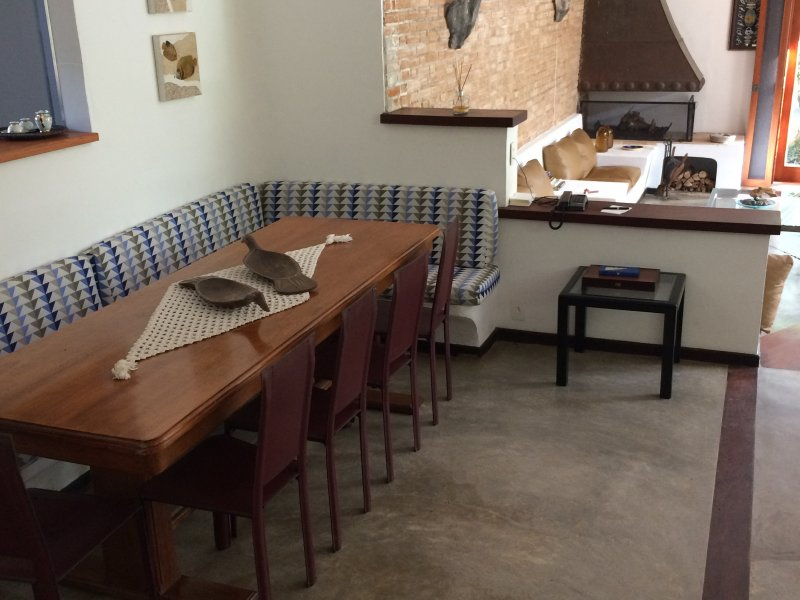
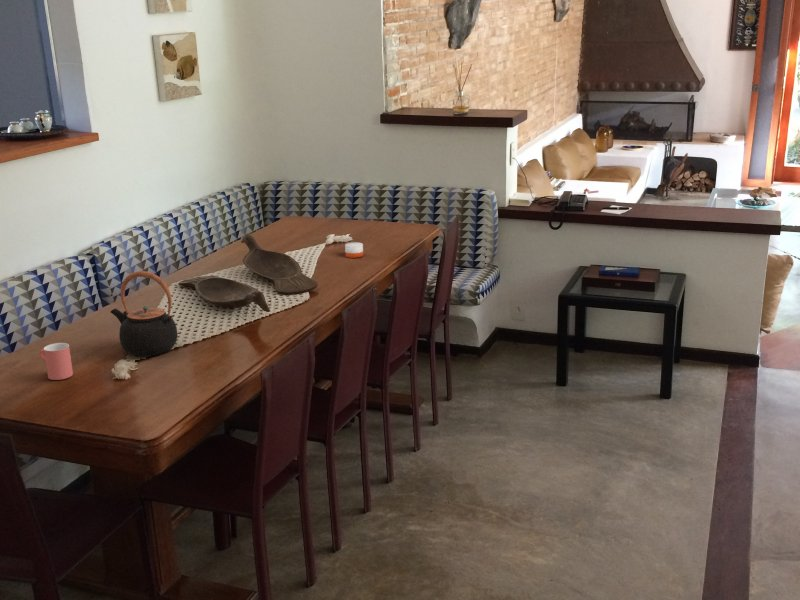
+ cup (54, 360)
+ teapot (141, 310)
+ candle (353, 243)
